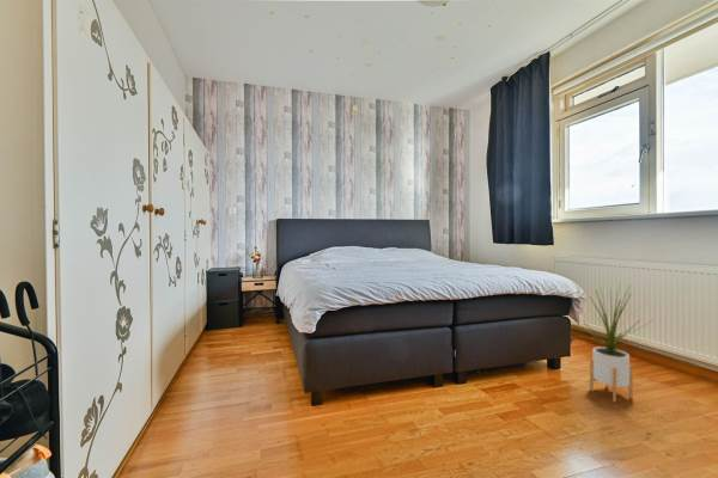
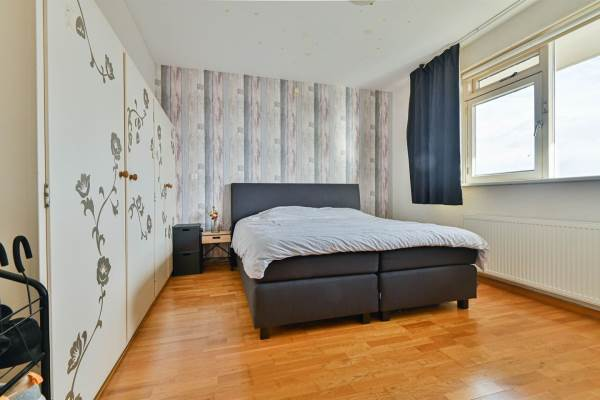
- house plant (608, 338)
